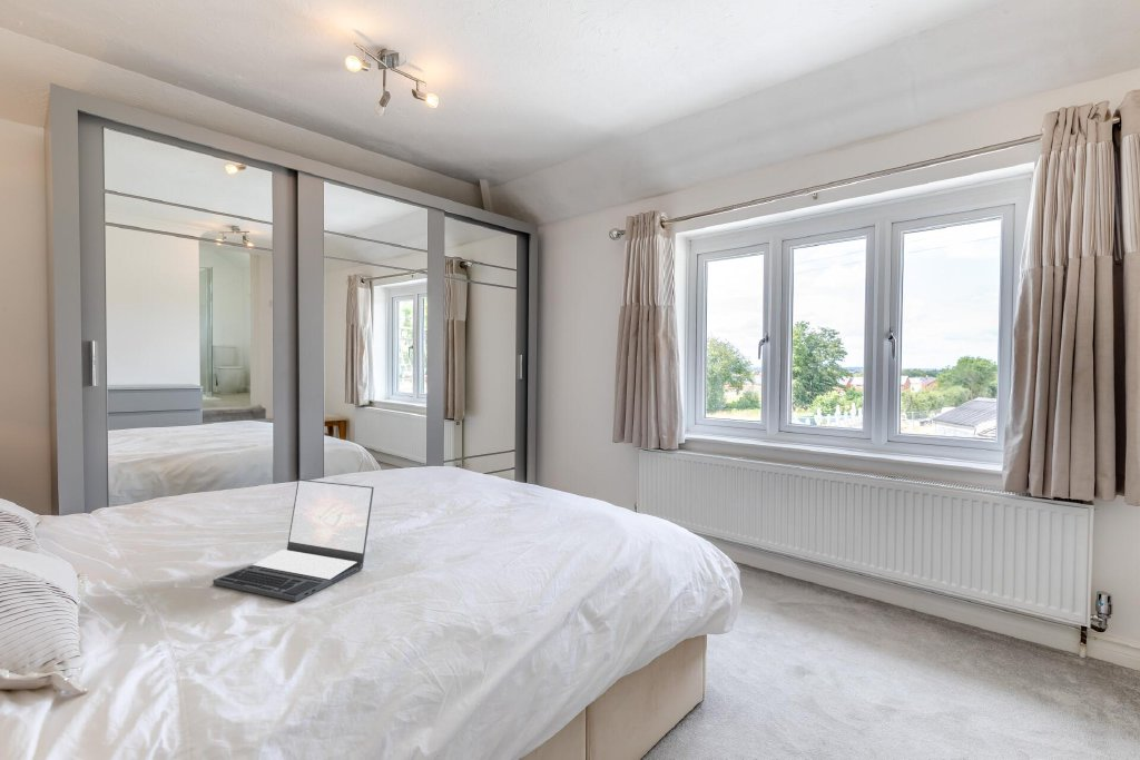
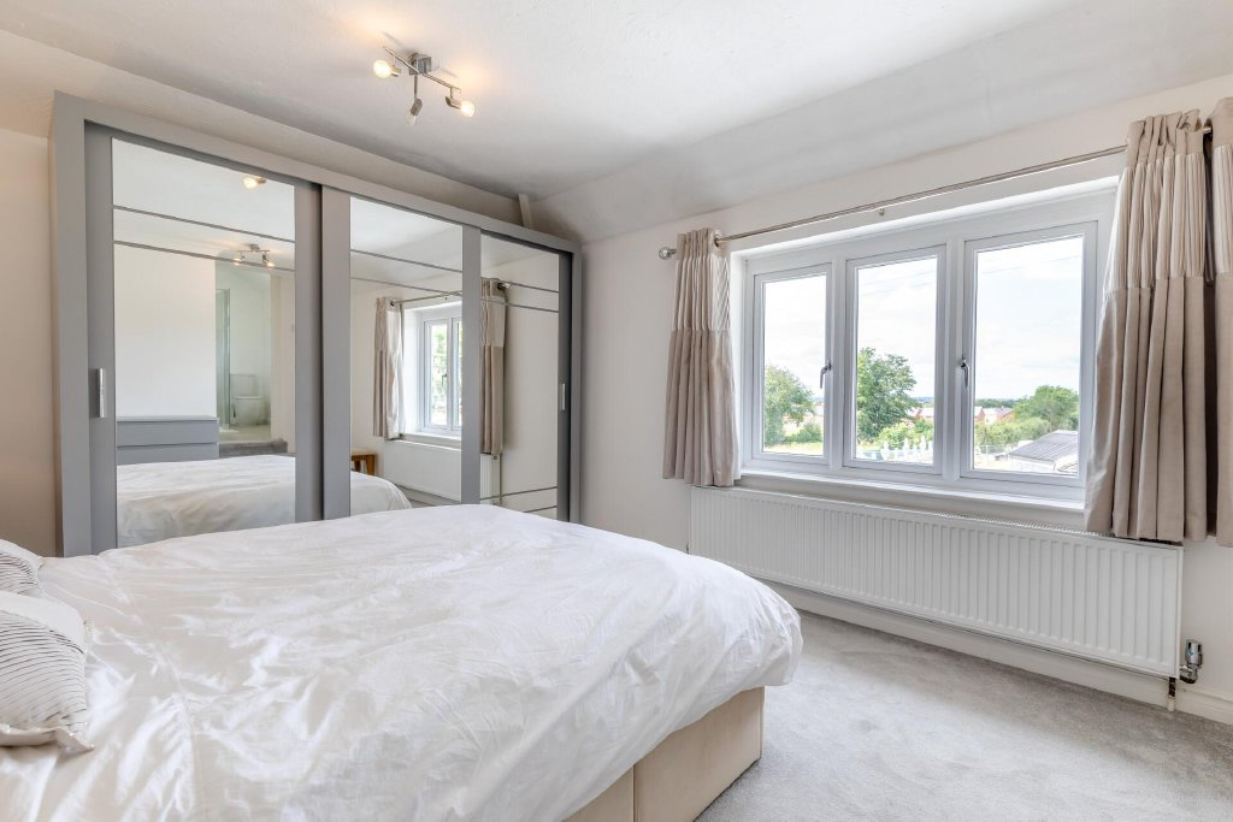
- laptop (297, 533)
